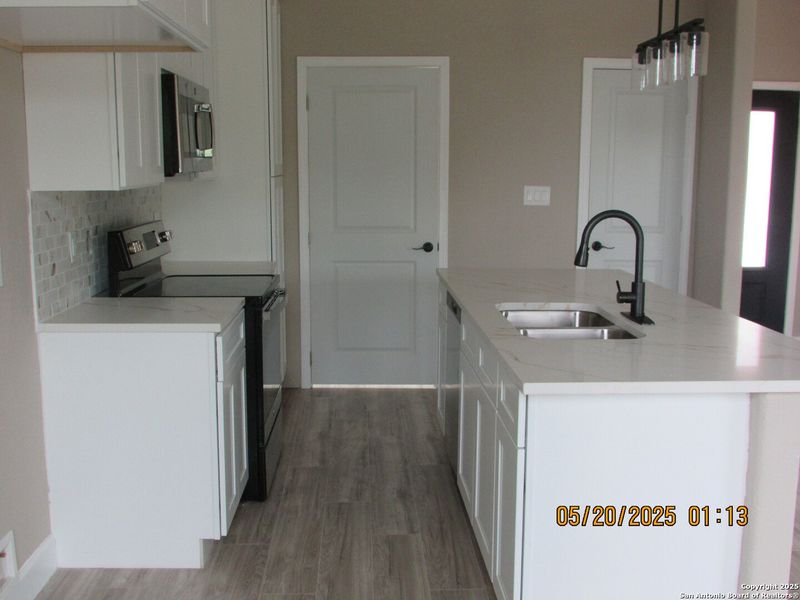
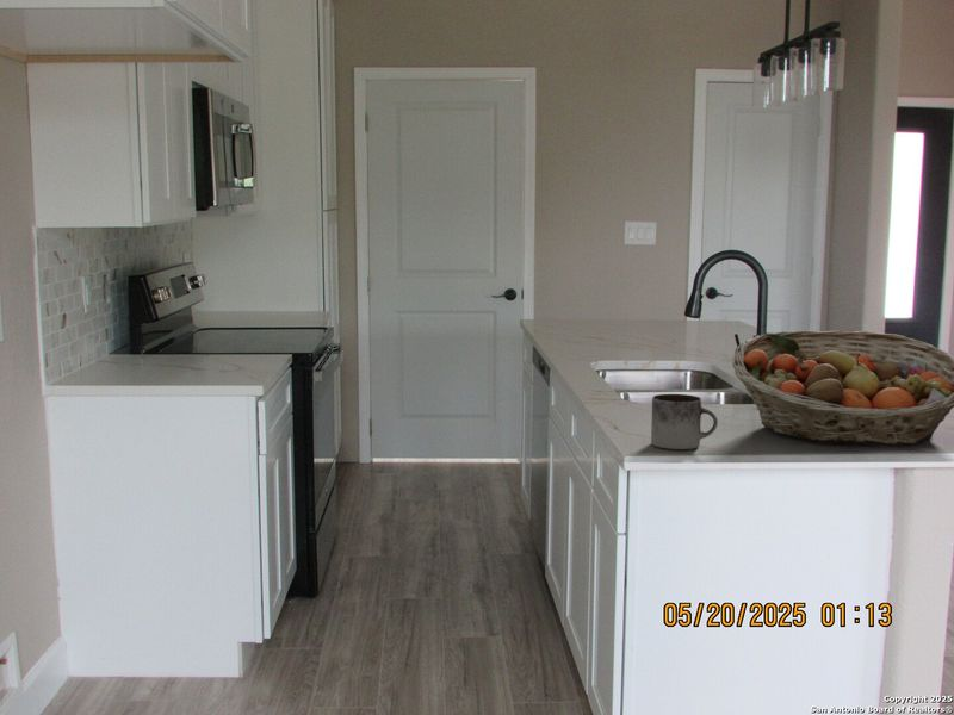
+ mug (683, 421)
+ fruit basket (847, 384)
